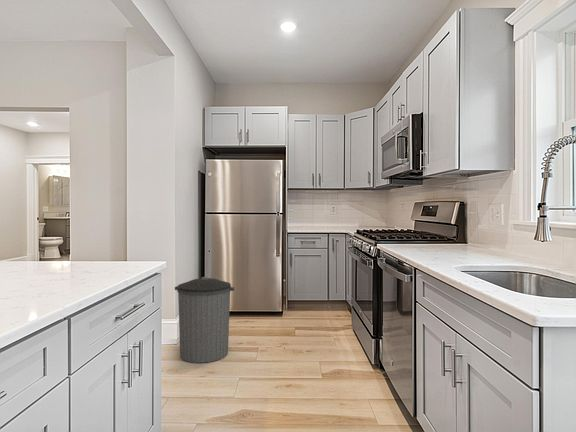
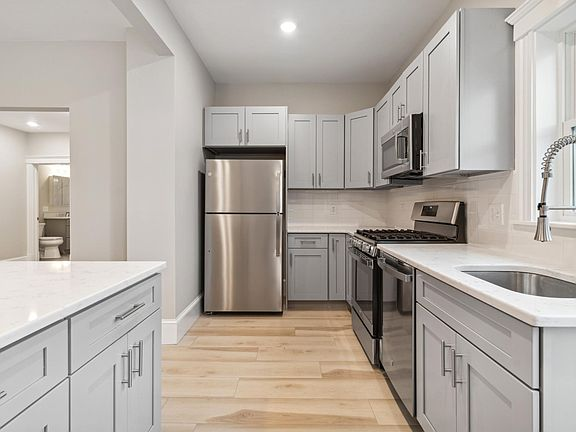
- trash can (204, 315)
